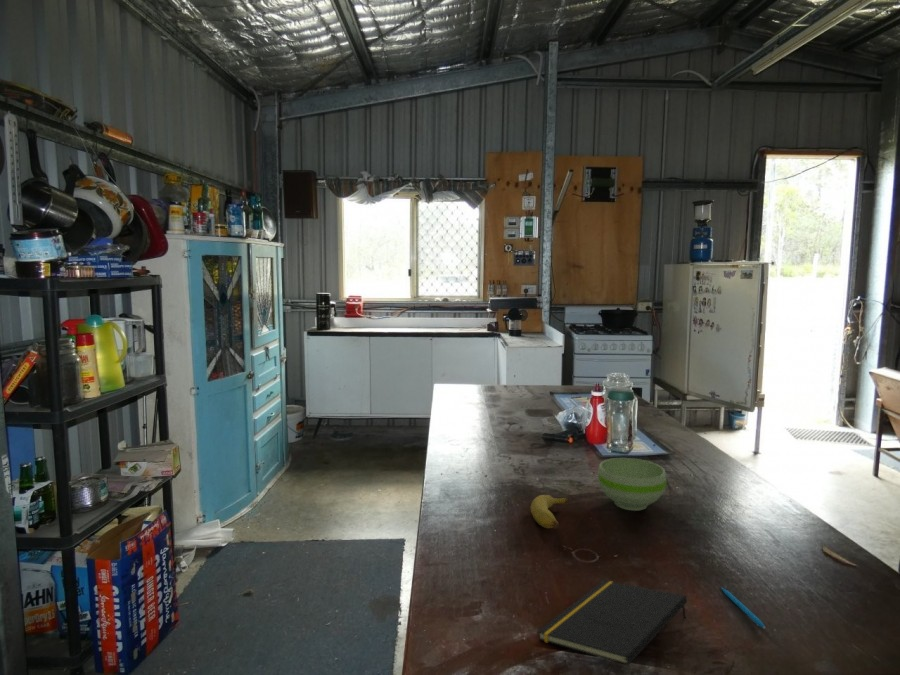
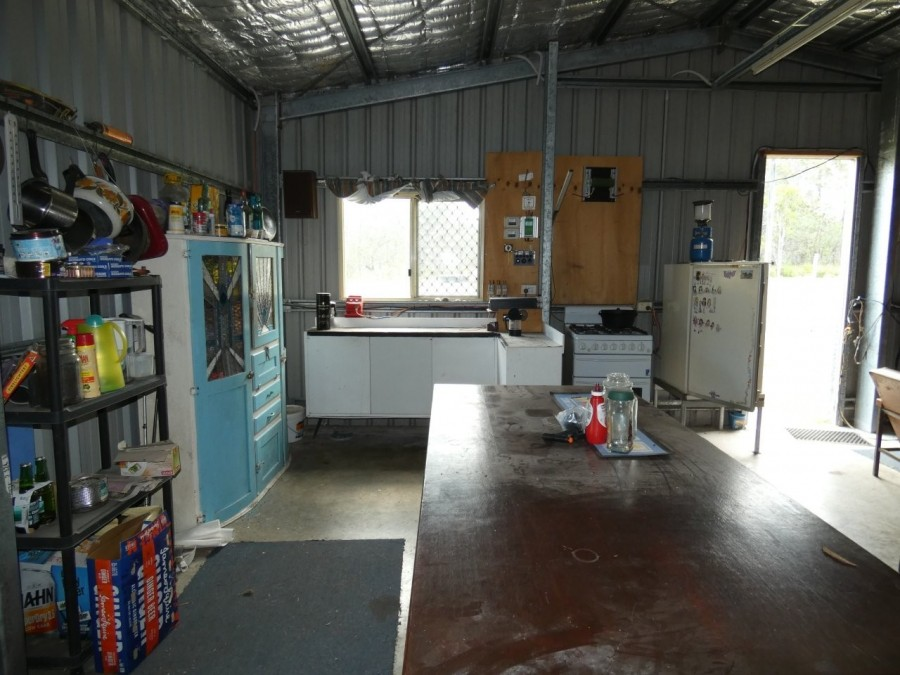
- pen (741, 606)
- bowl (631, 485)
- notepad (614, 617)
- banana (550, 512)
